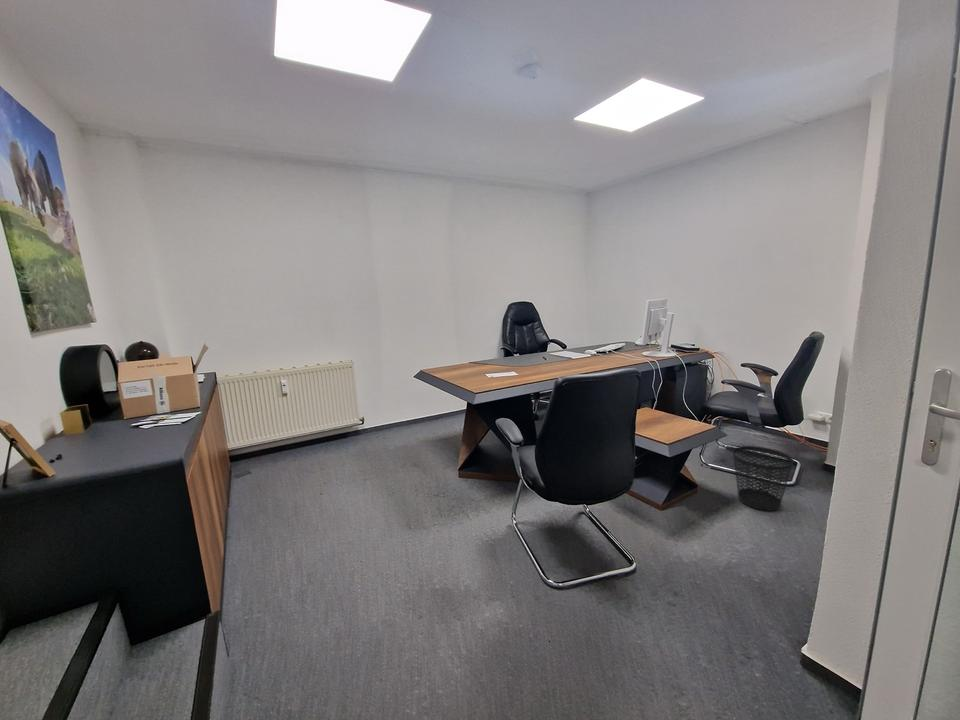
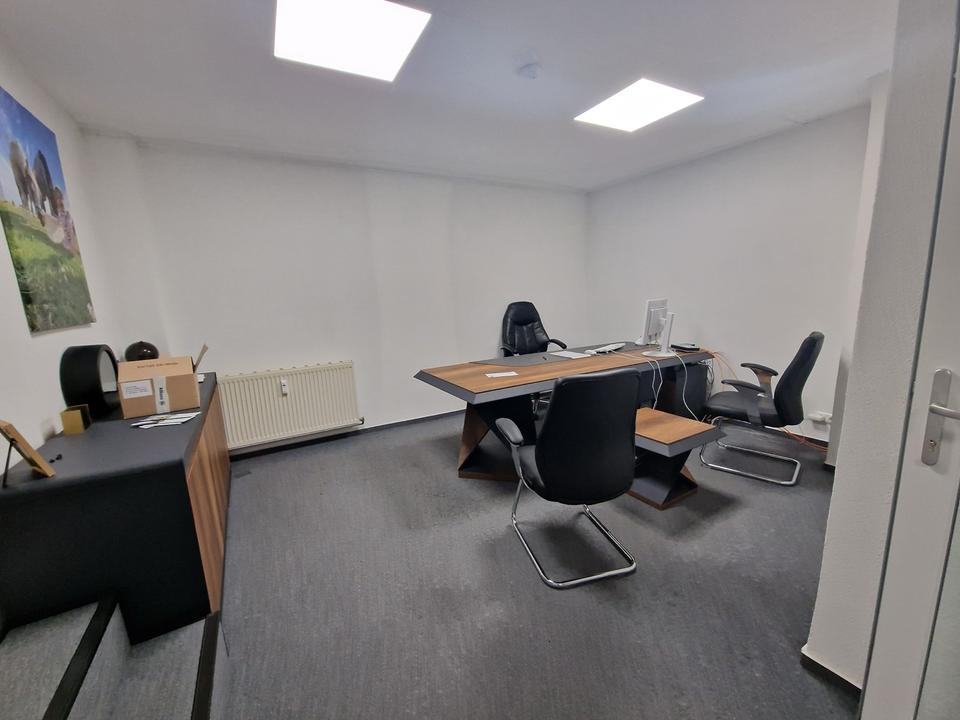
- wastebasket (760, 479)
